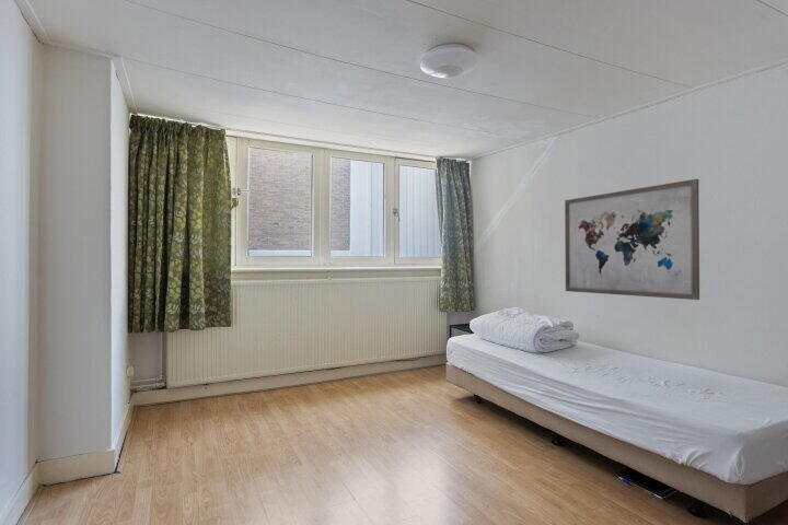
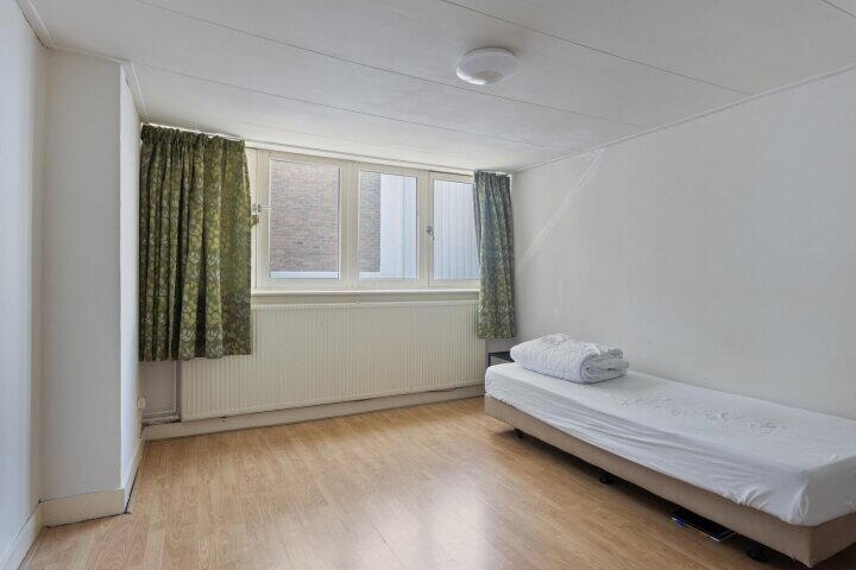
- wall art (622, 243)
